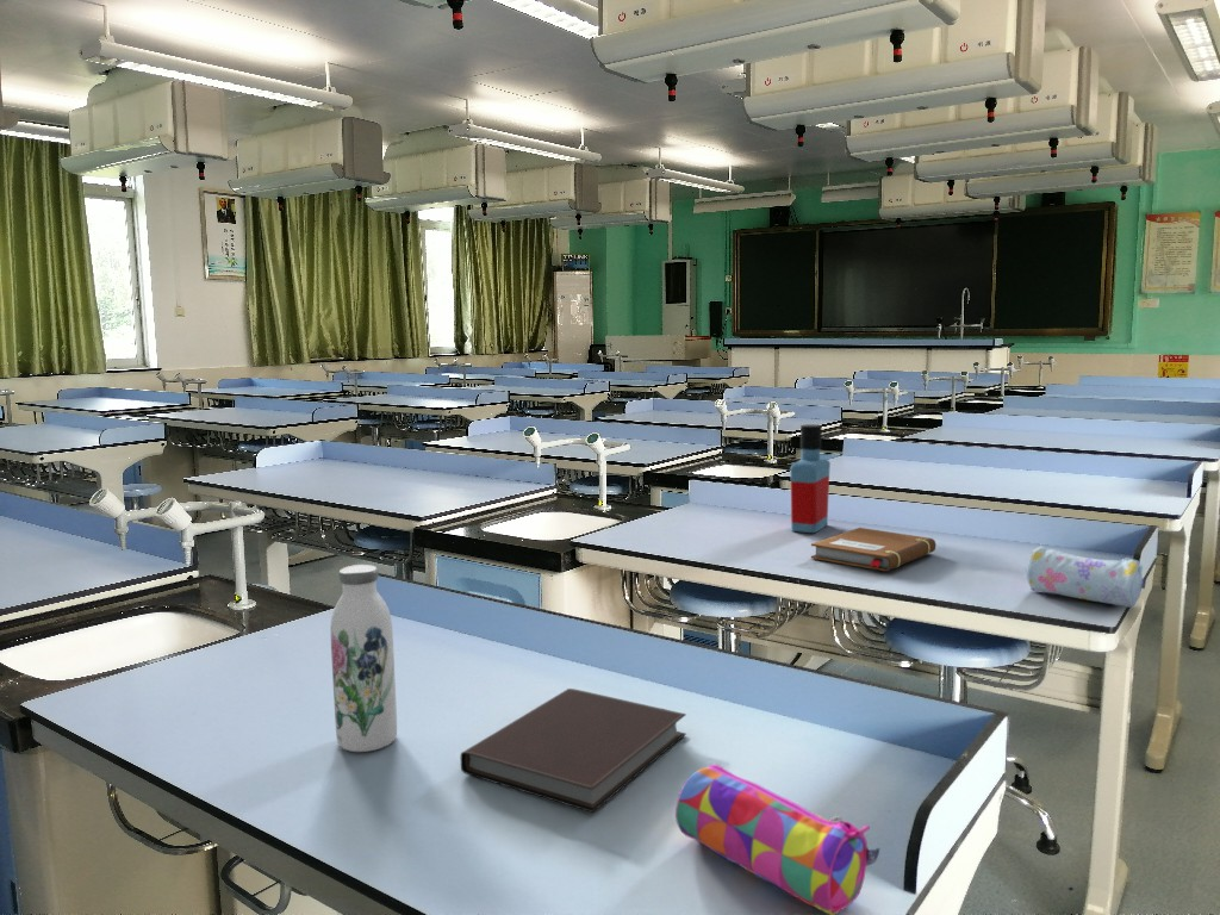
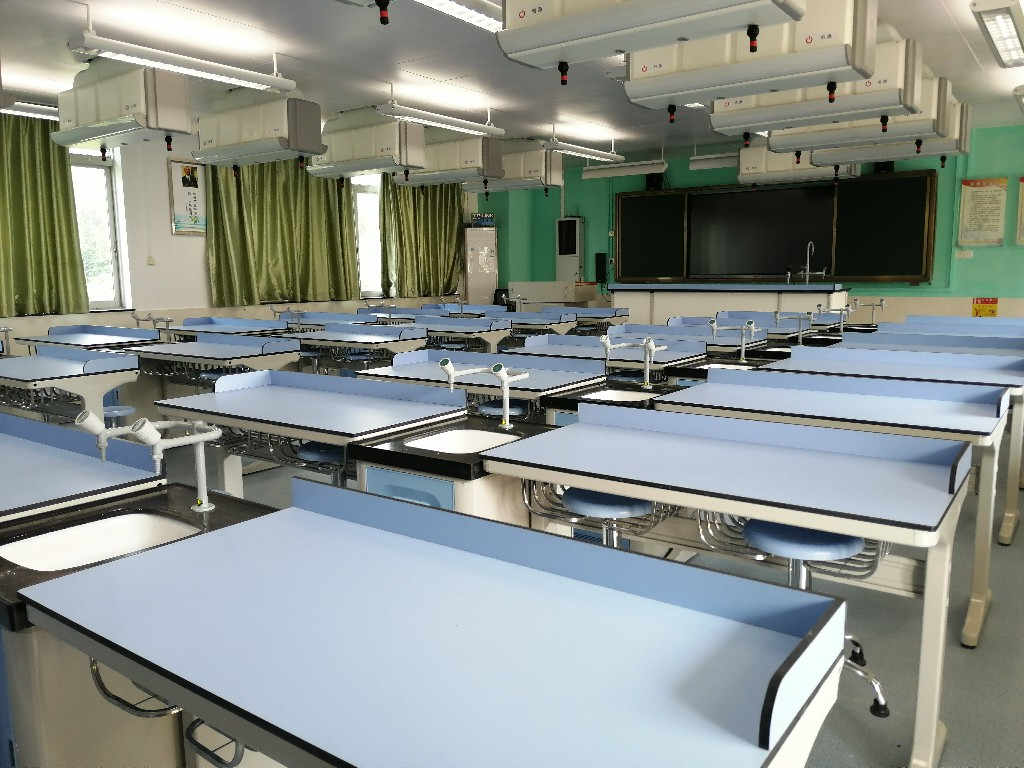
- pencil case (1083, 575)
- water bottle (362, 654)
- pencil case (771, 830)
- notebook (872, 548)
- notebook (578, 741)
- bottle (810, 477)
